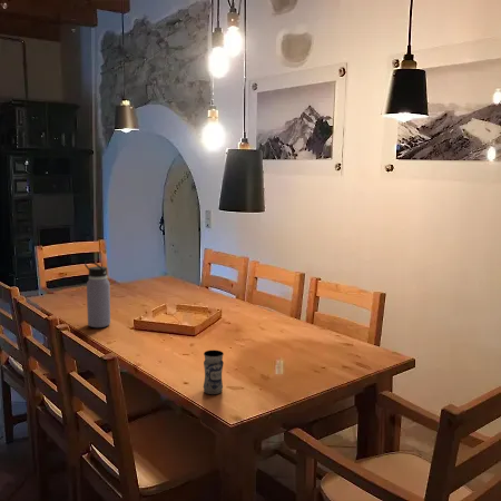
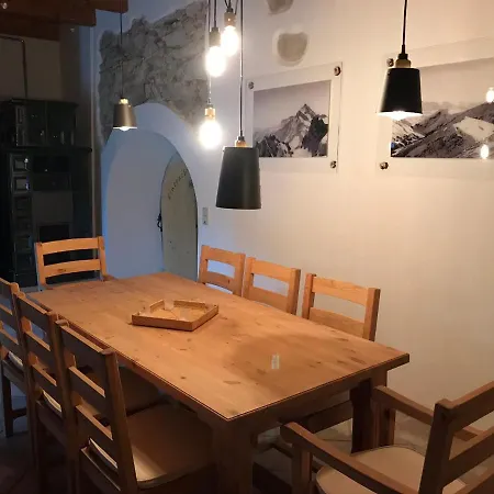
- water bottle (97, 292)
- jar (213, 372)
